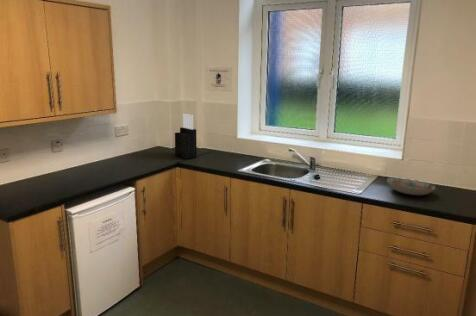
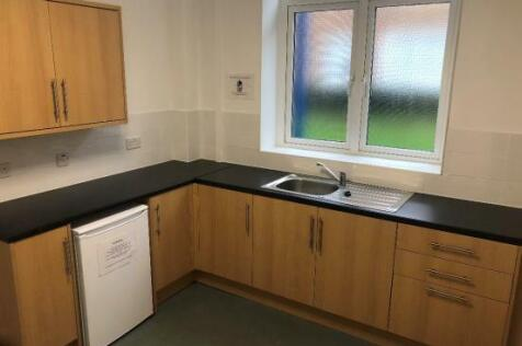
- decorative bowl (410, 186)
- knife block (184, 135)
